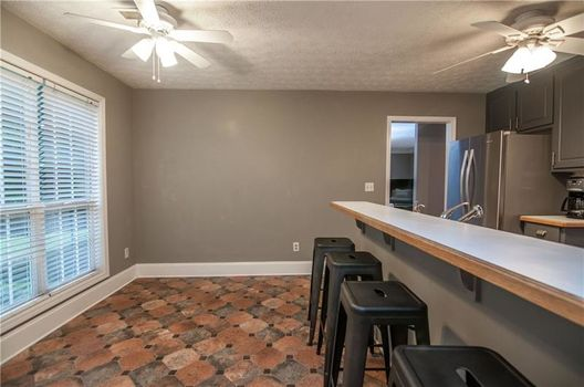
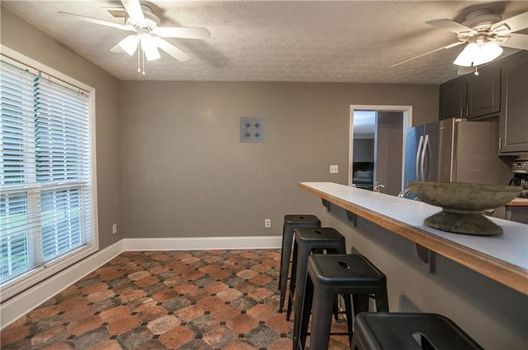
+ decorative bowl (458, 203)
+ wall art (252, 130)
